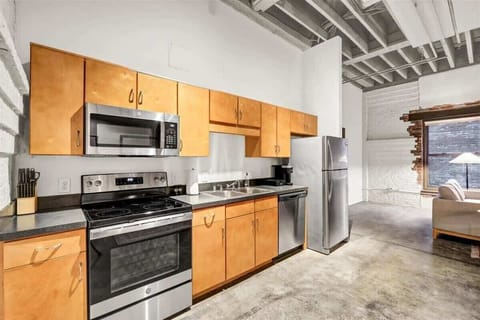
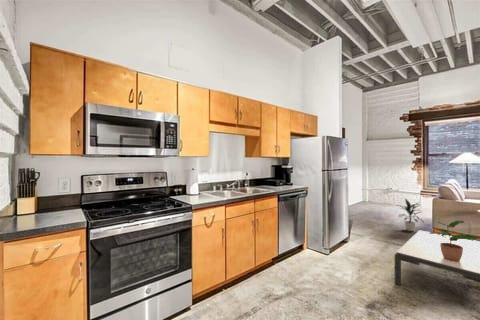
+ potted plant (450, 239)
+ indoor plant (411, 214)
+ coffee table (446, 262)
